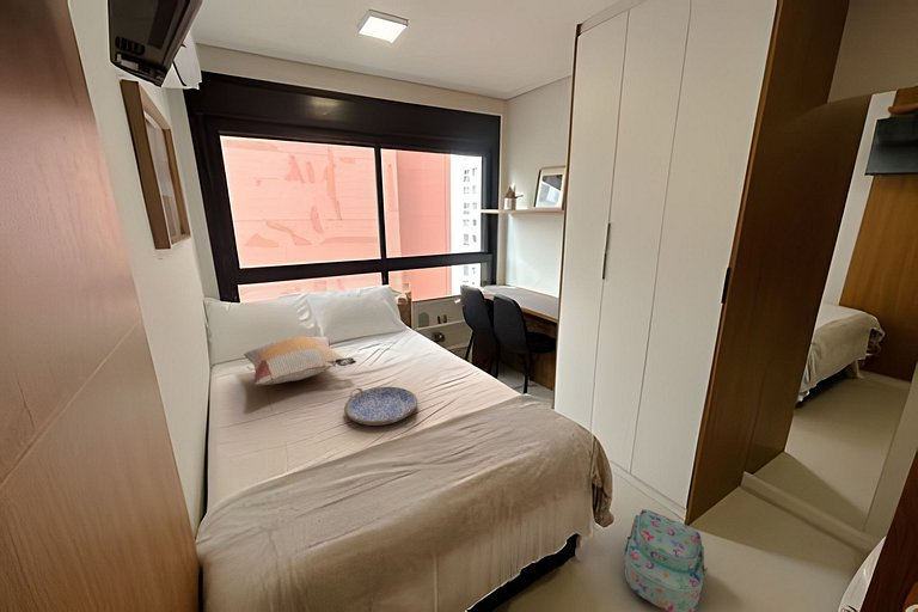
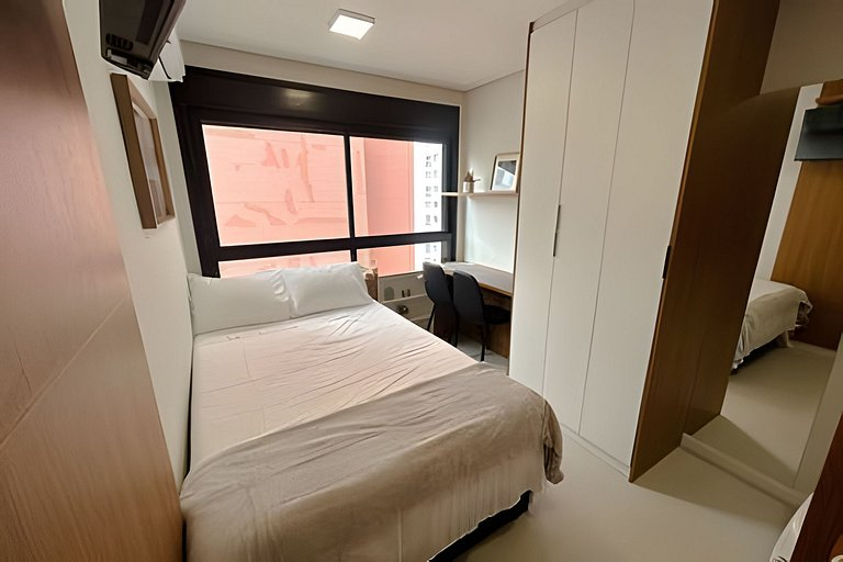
- decorative pillow (298, 357)
- backpack (663, 557)
- serving tray (381, 404)
